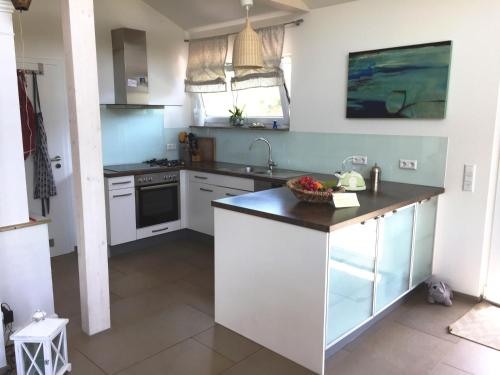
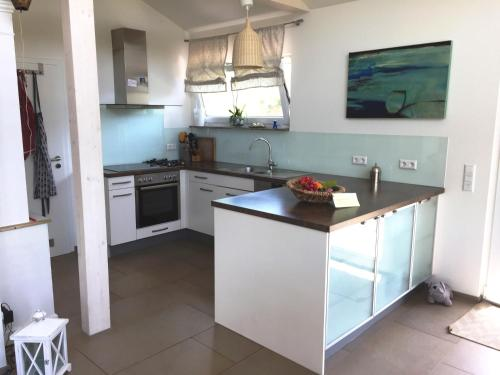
- kettle (350, 172)
